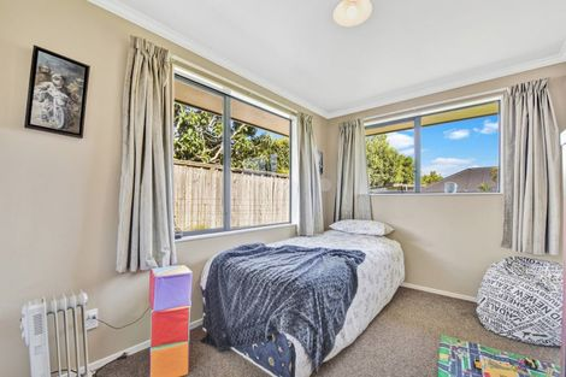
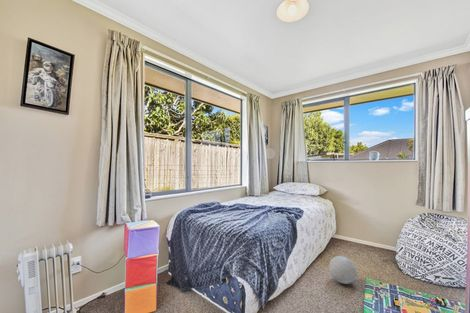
+ ball (342, 269)
